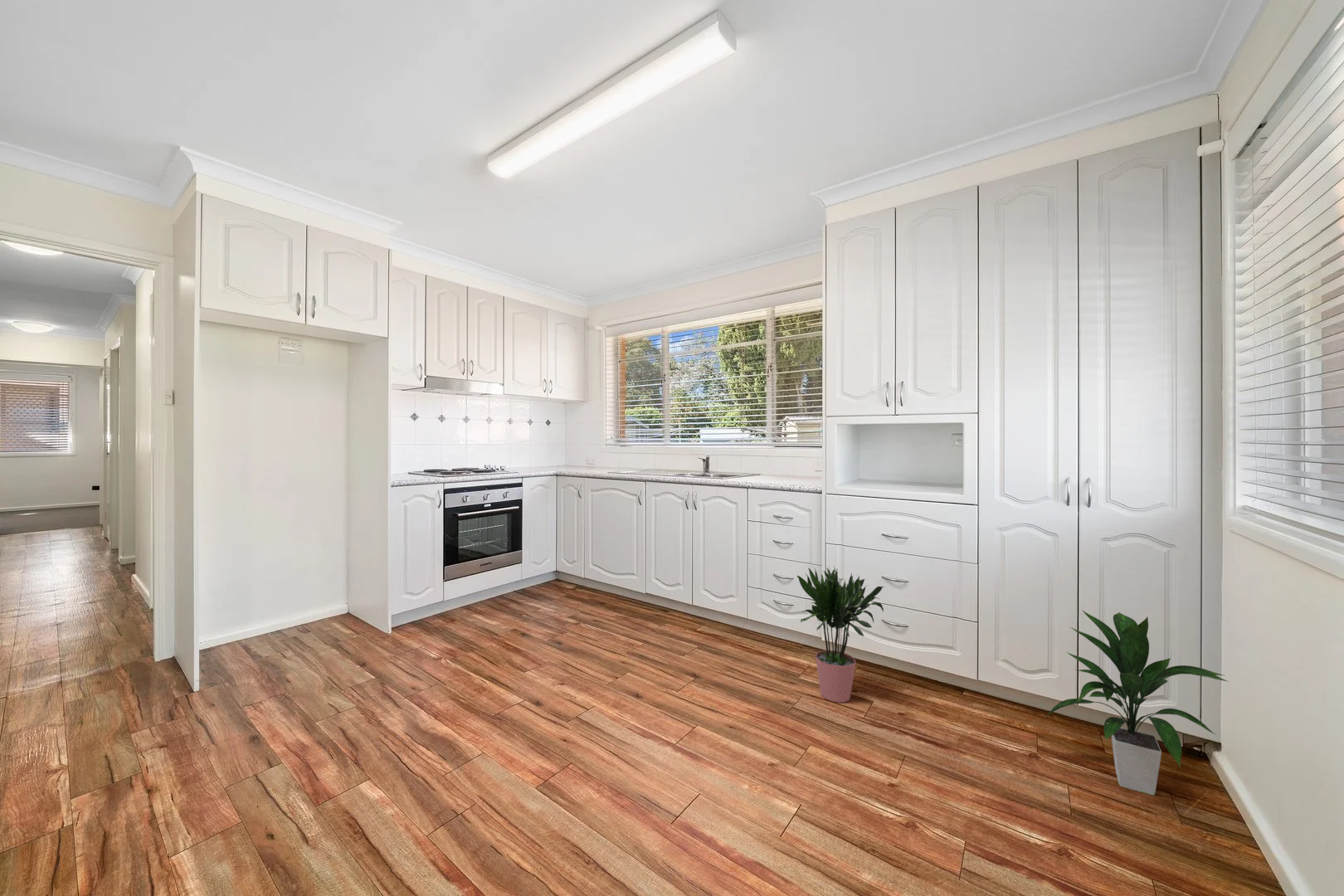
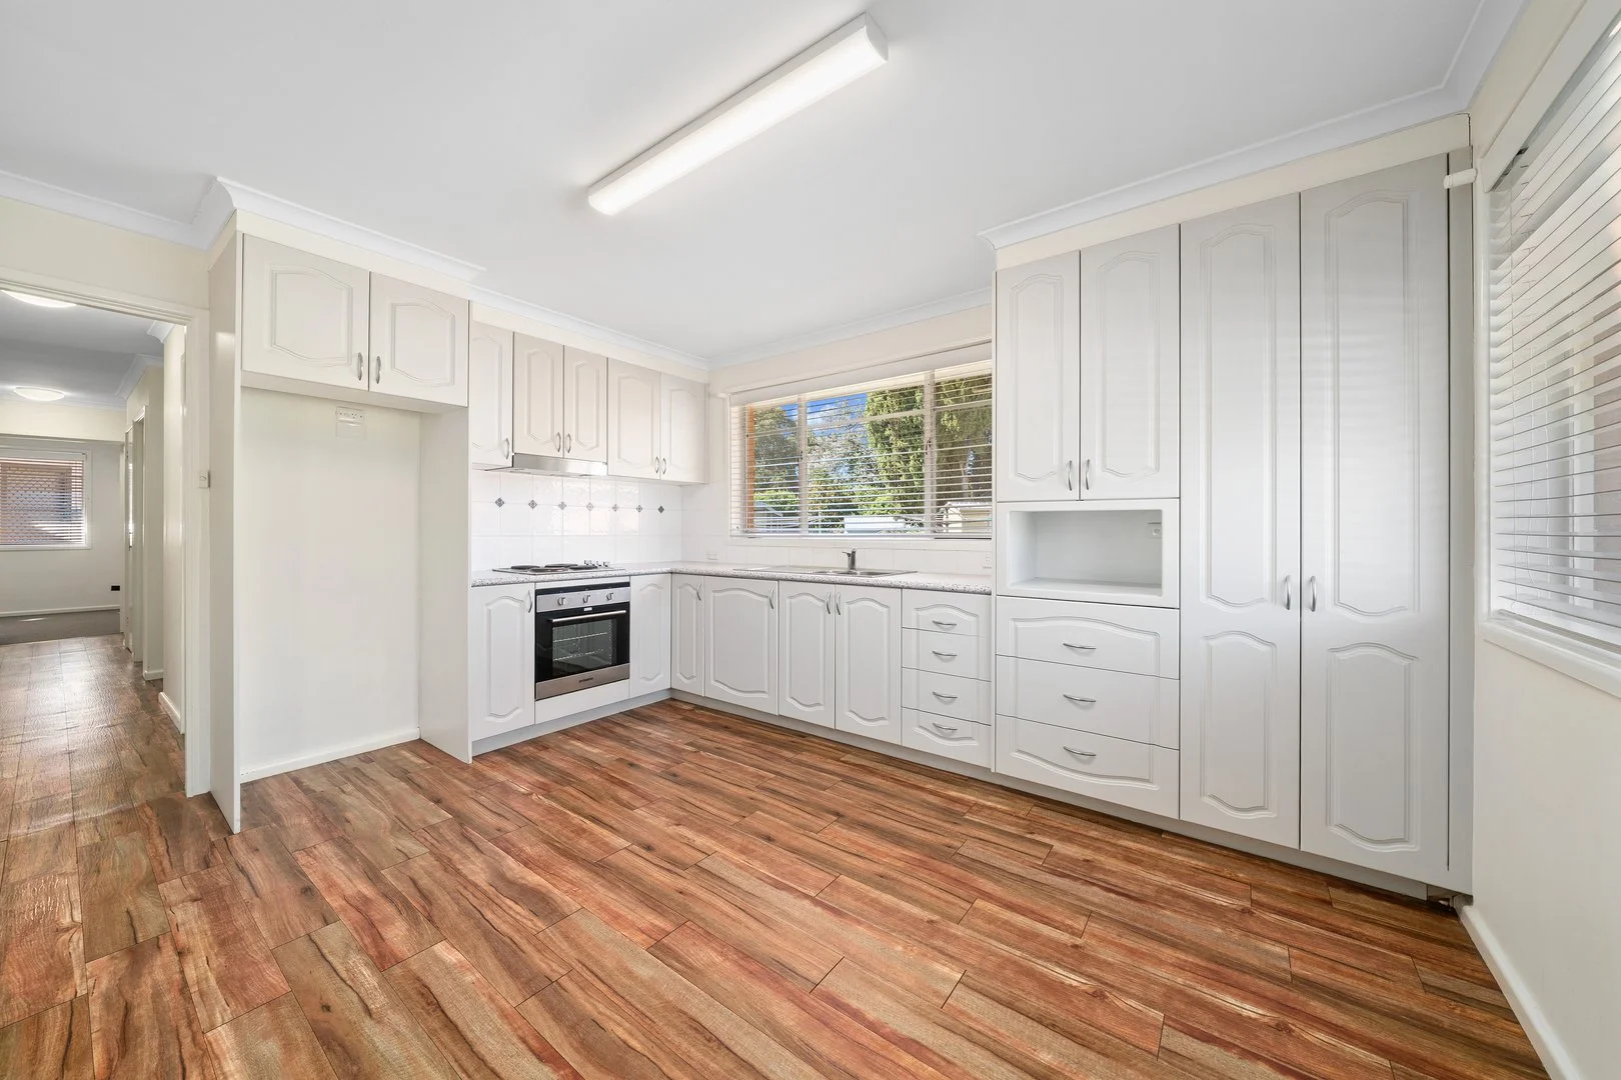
- indoor plant (1127, 694)
- potted plant (847, 631)
